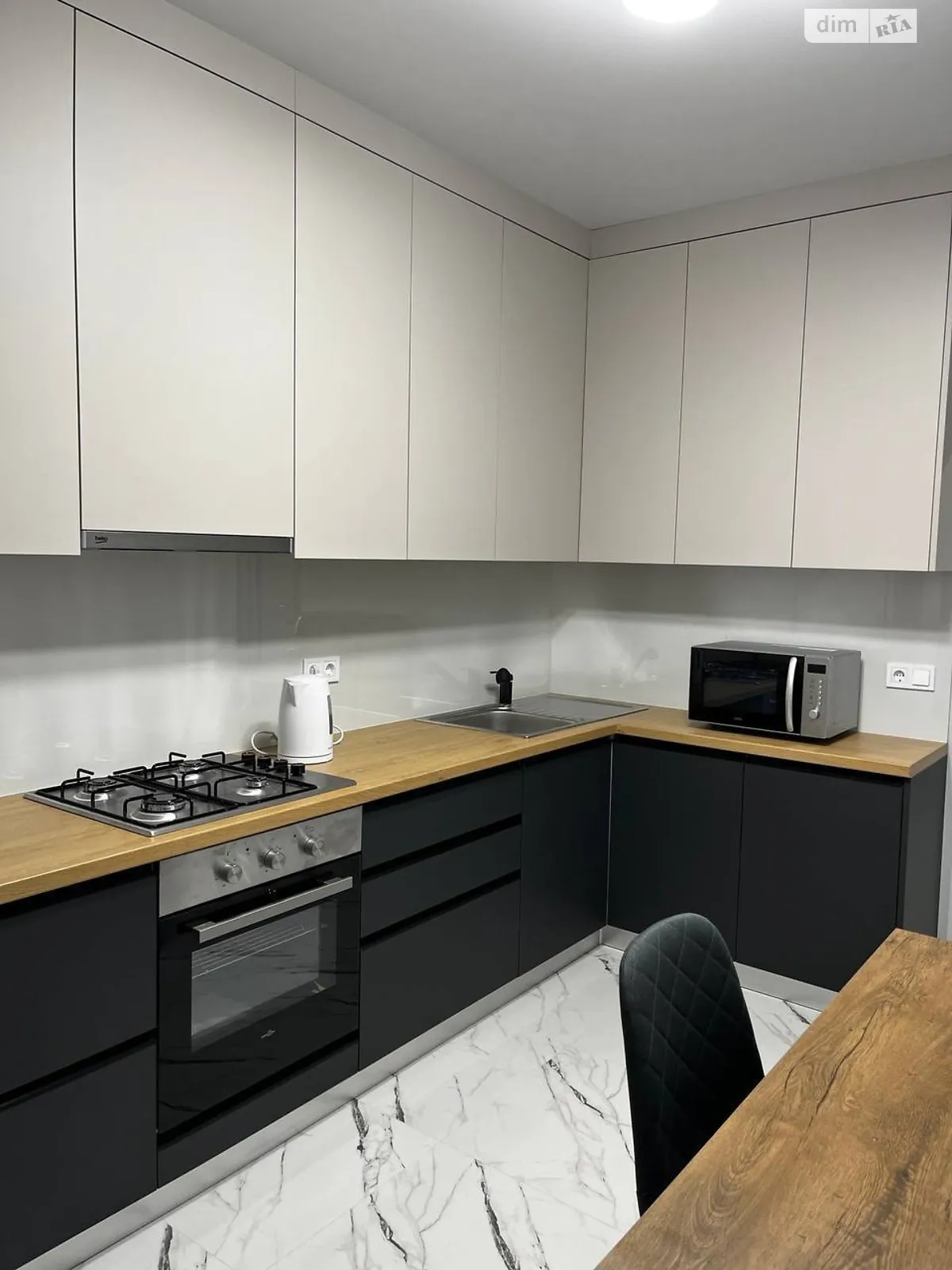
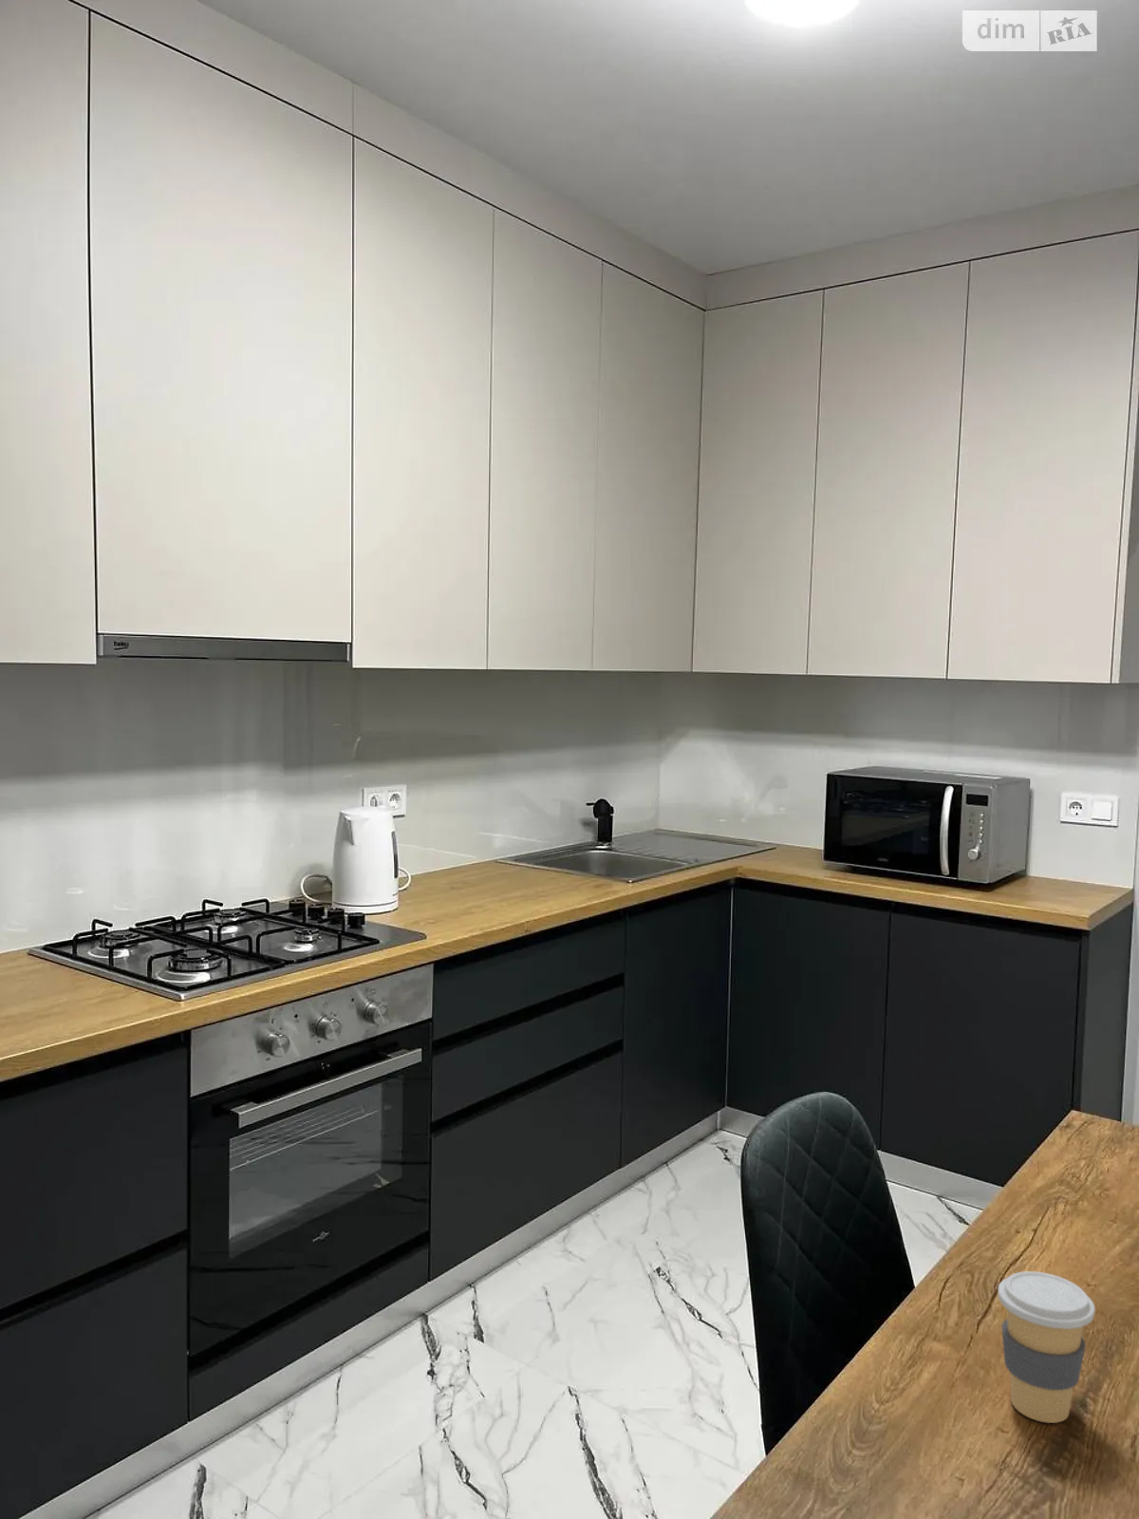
+ coffee cup (1042, 1348)
